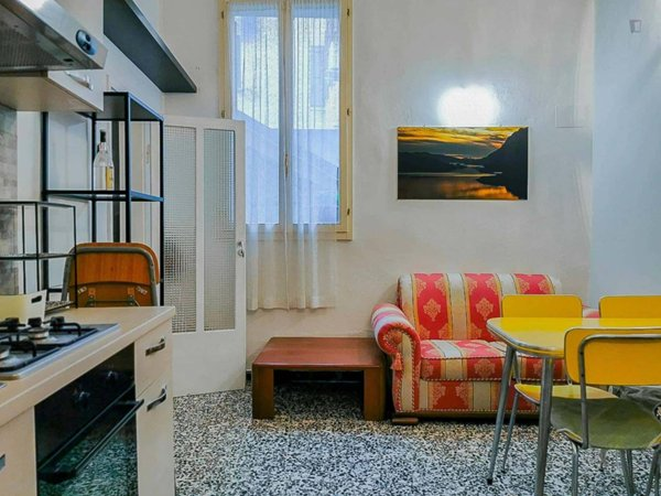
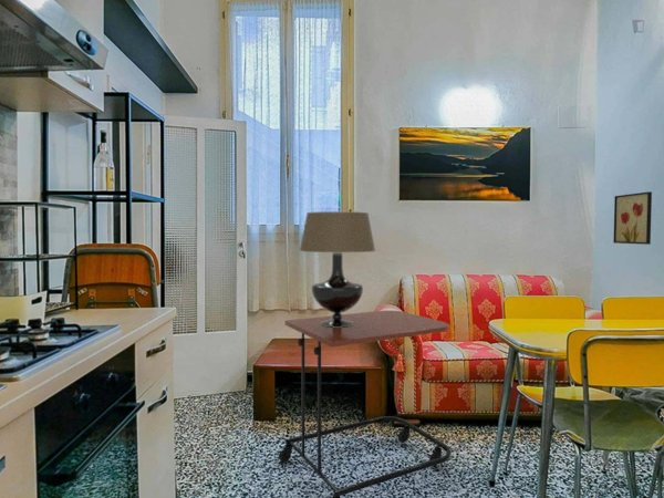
+ wall art (632, 218)
+ side table (372, 418)
+ table lamp (336, 268)
